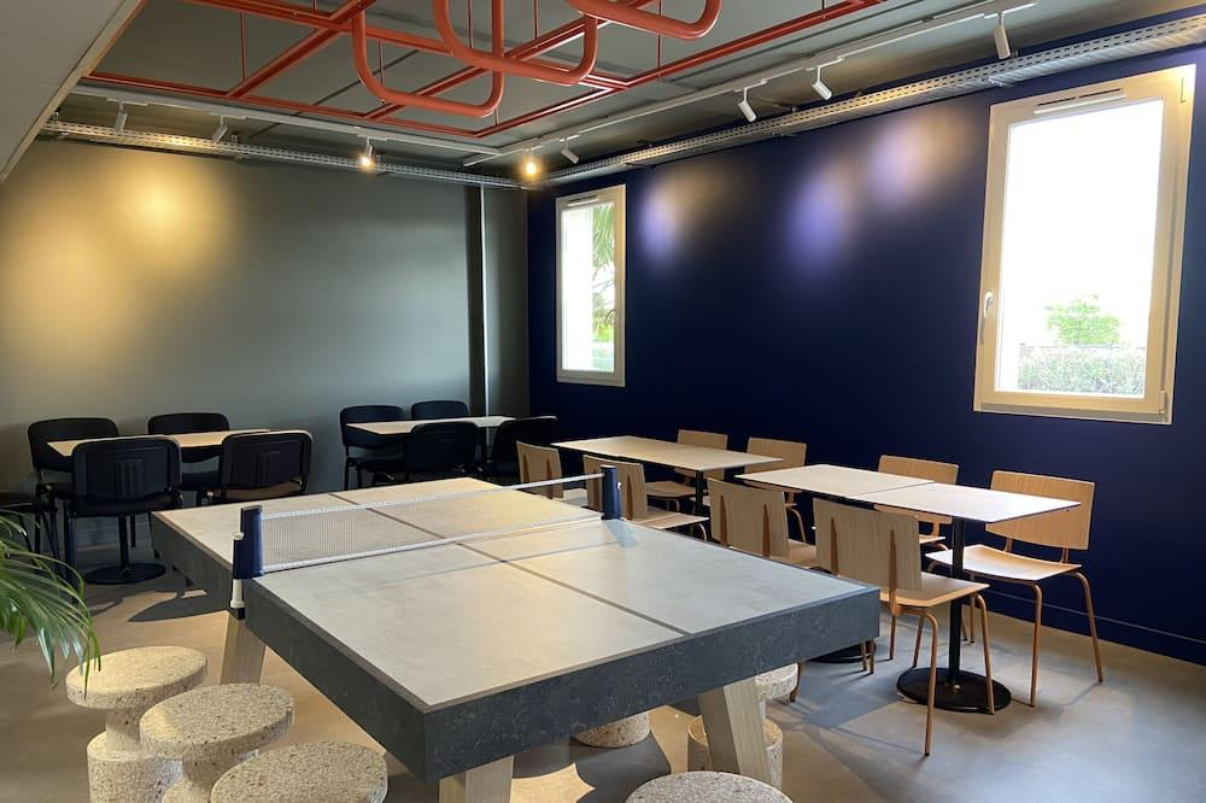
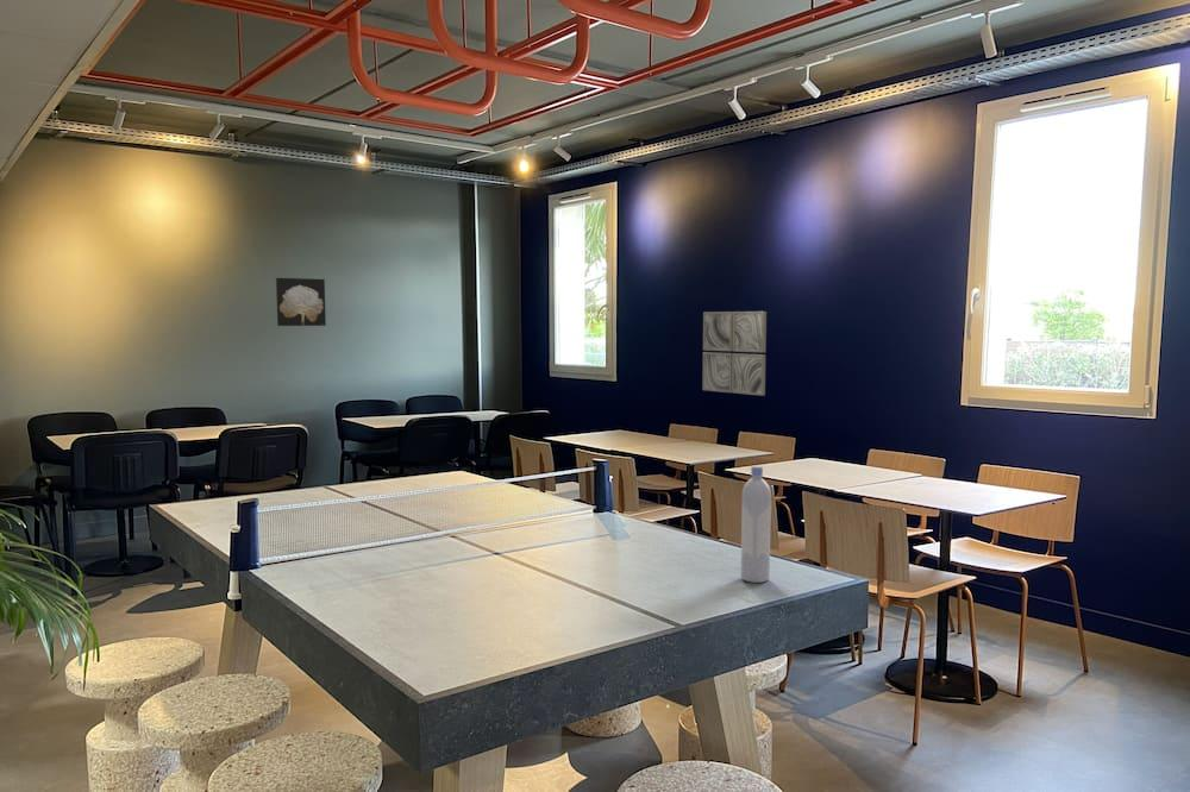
+ wall art (301, 302)
+ wall art (733, 353)
+ bottle (756, 522)
